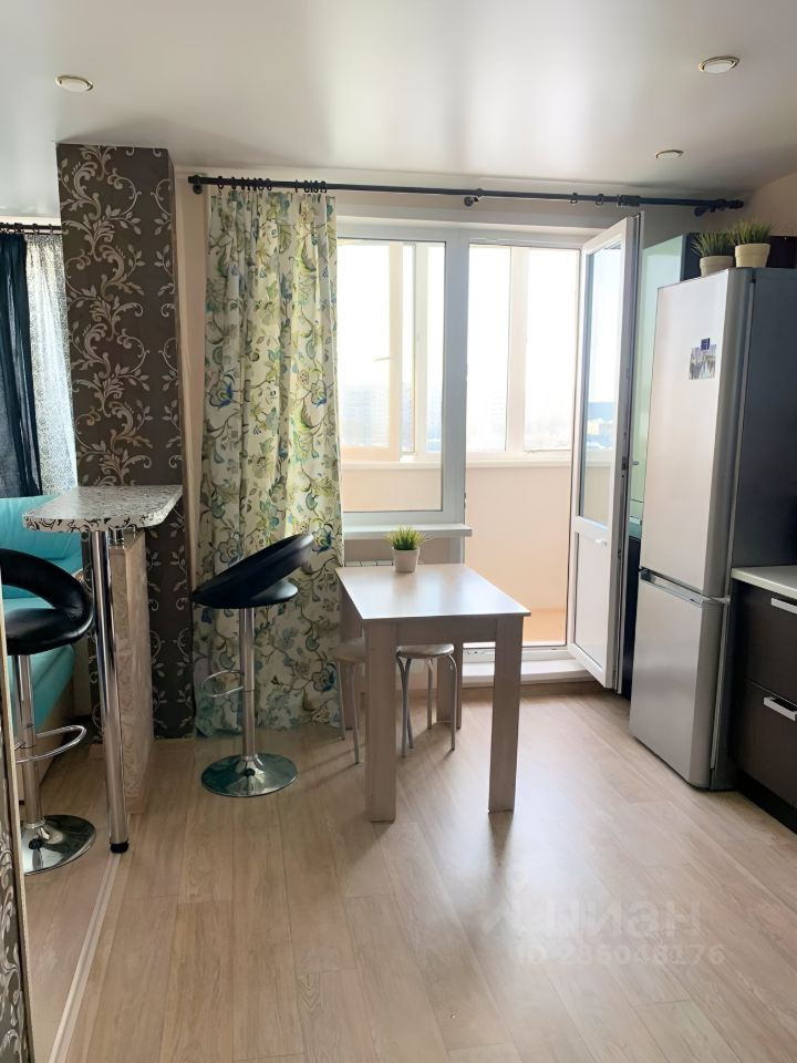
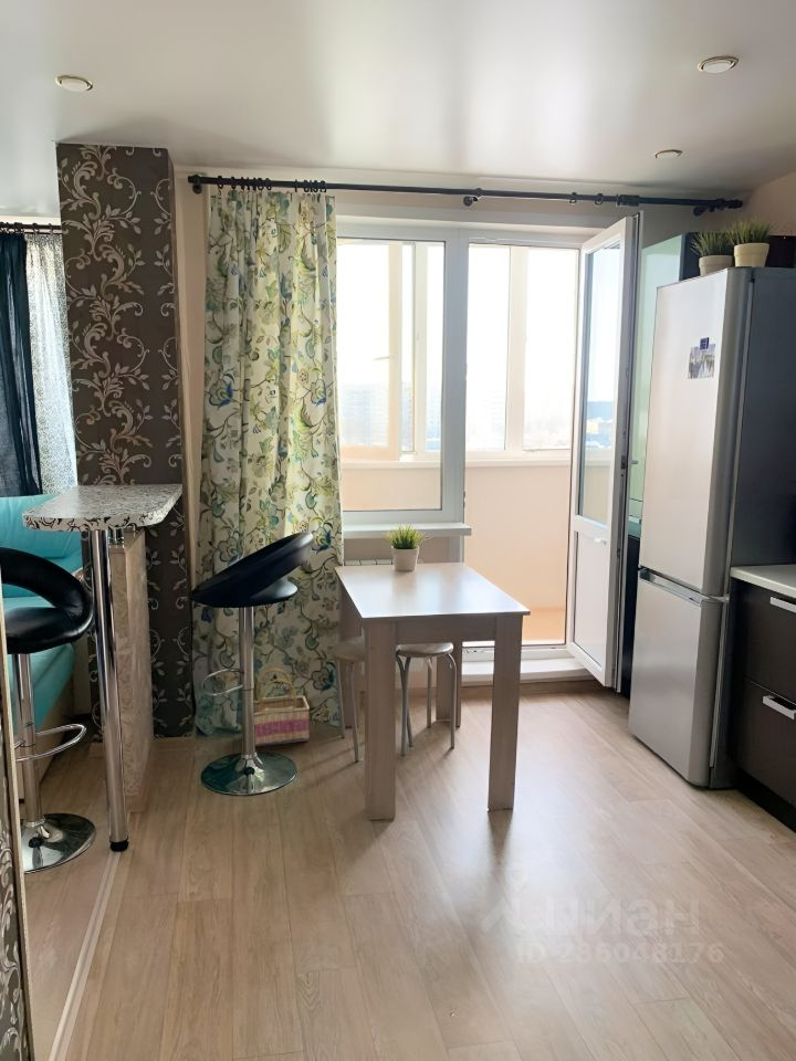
+ basket (276, 705)
